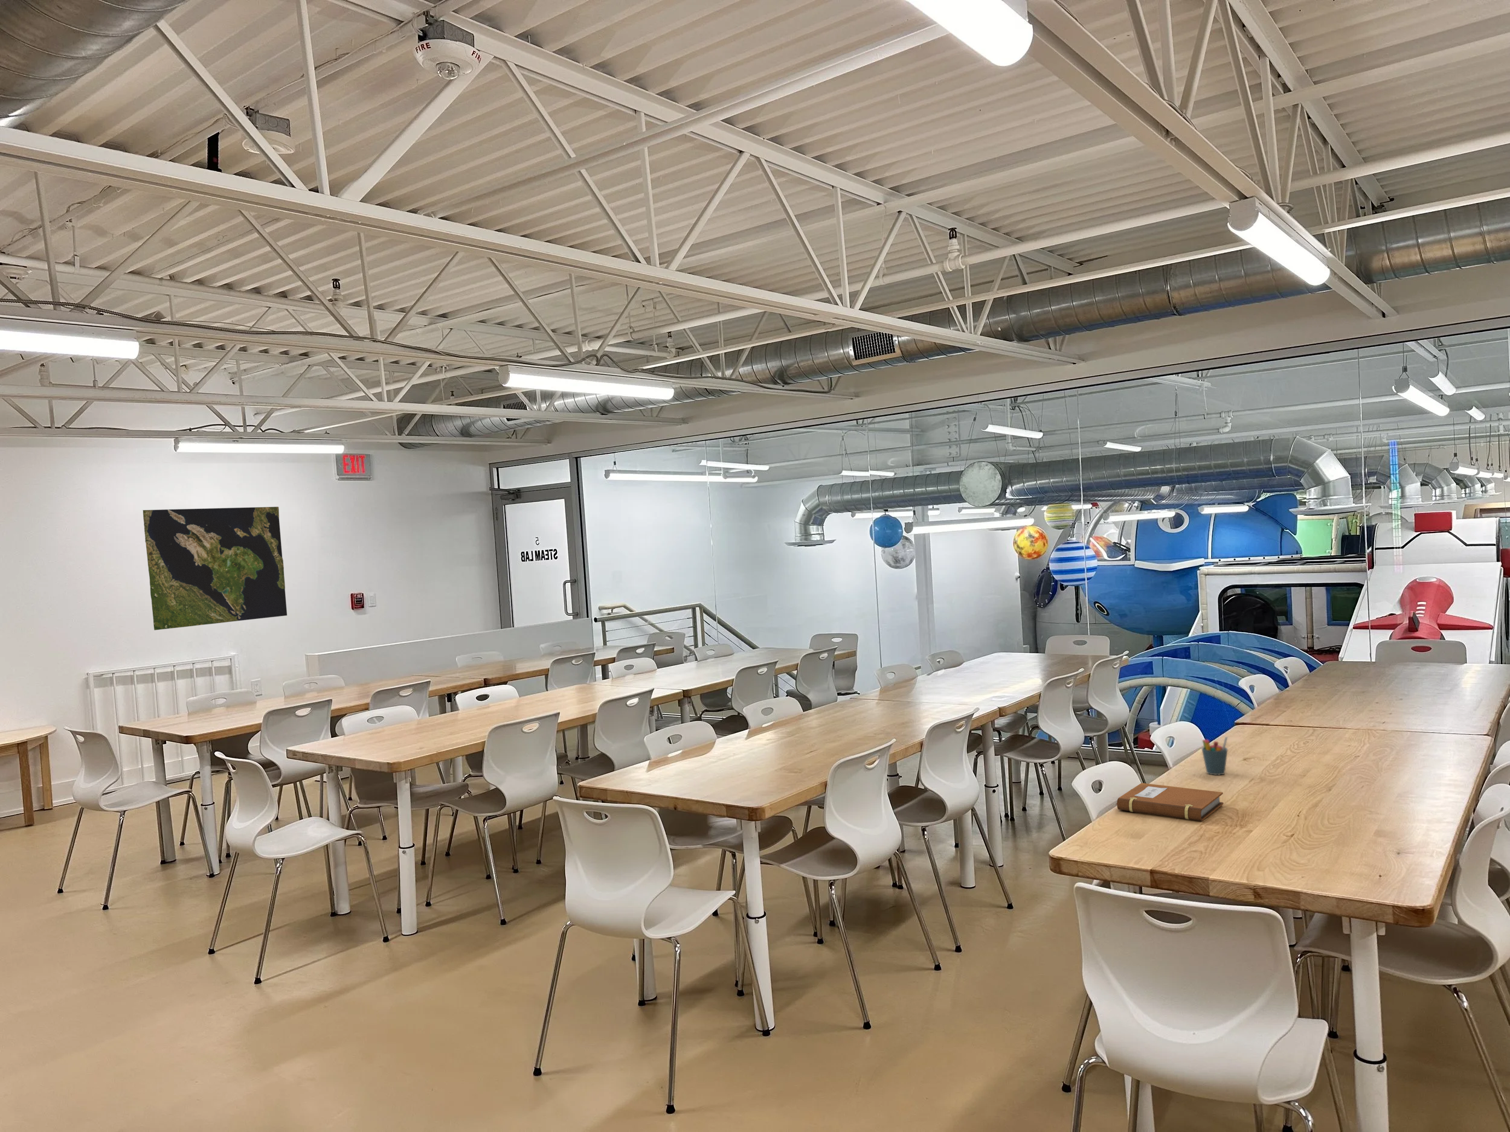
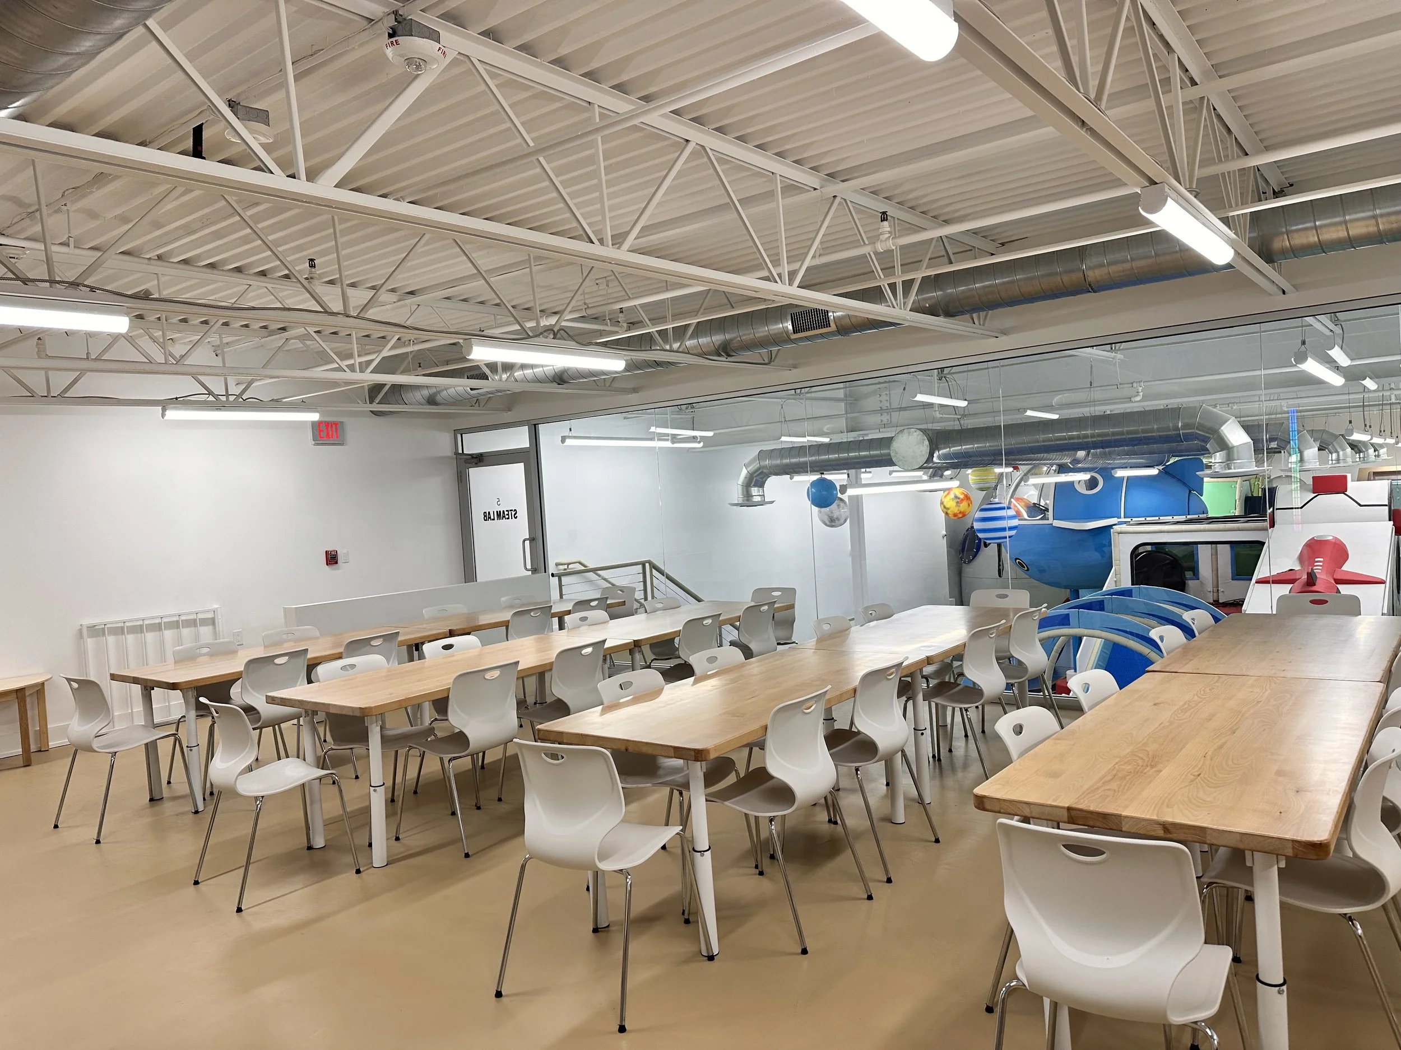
- world map (219, 565)
- notebook (1166, 801)
- pen holder (1214, 754)
